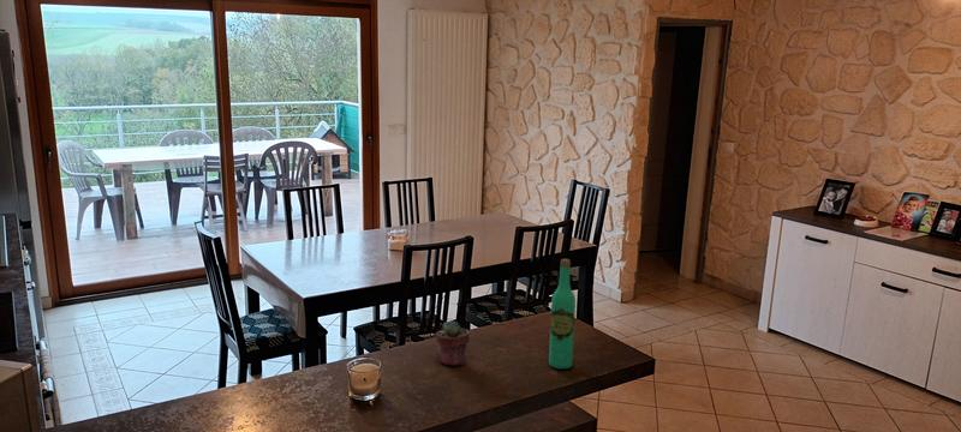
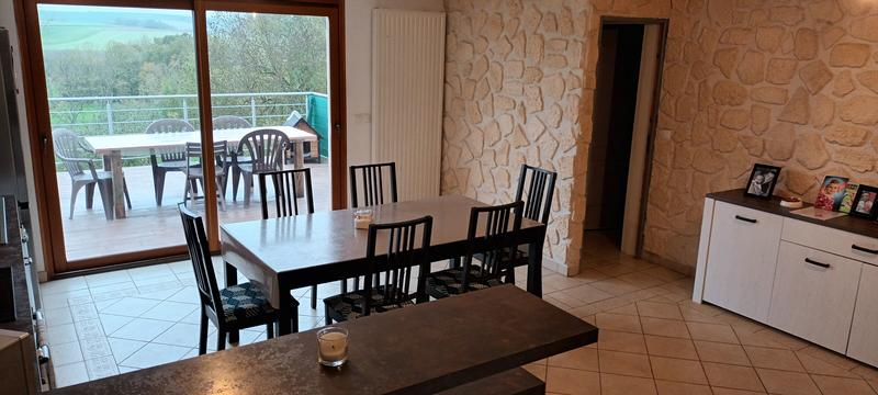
- wine bottle (562, 313)
- potted succulent (452, 341)
